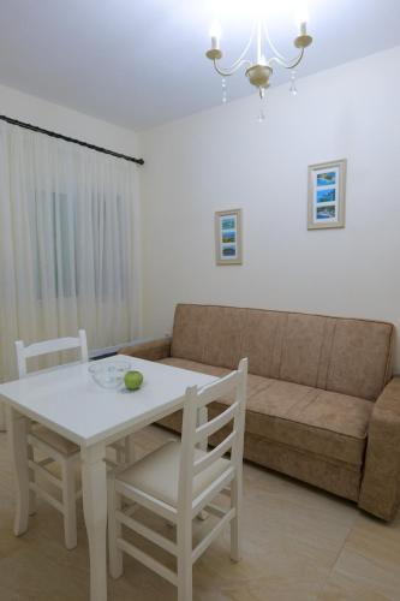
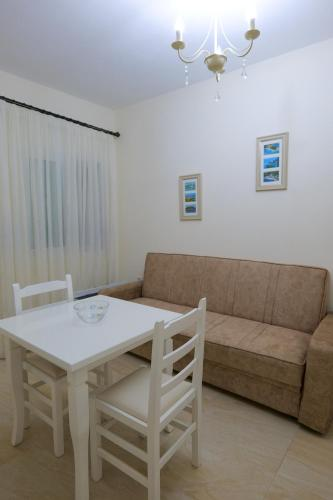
- fruit (133, 379)
